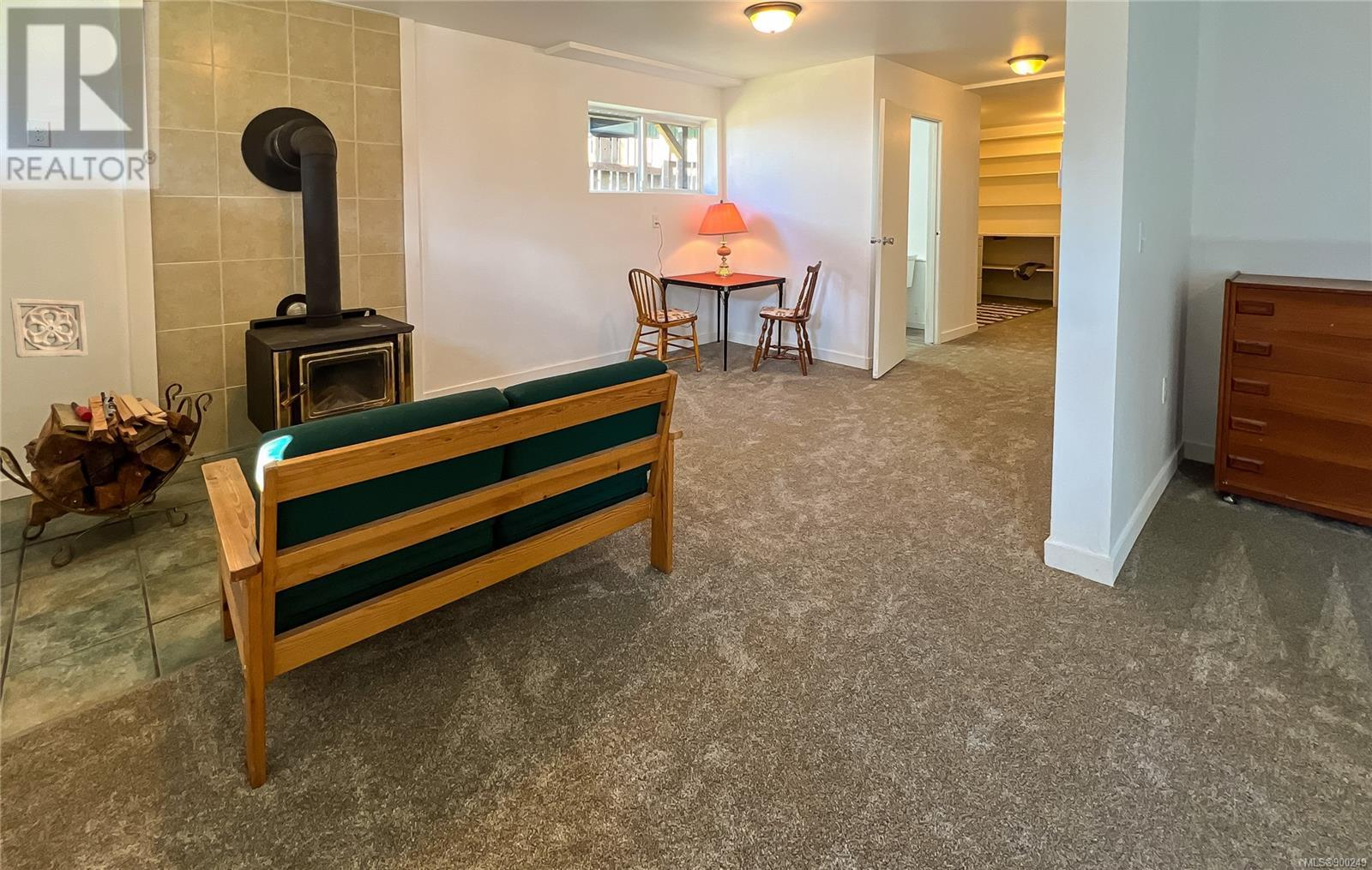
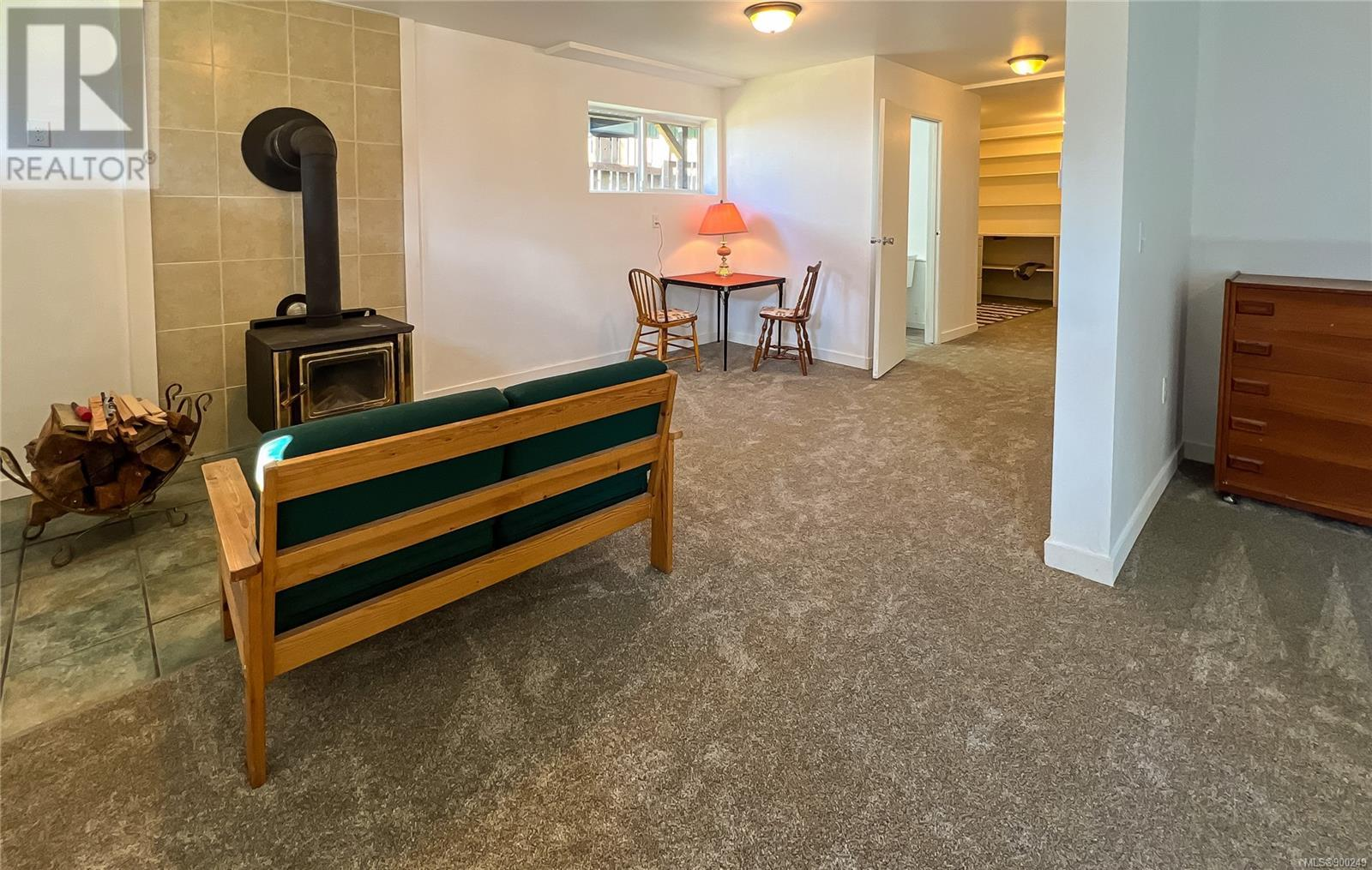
- wall ornament (50, 329)
